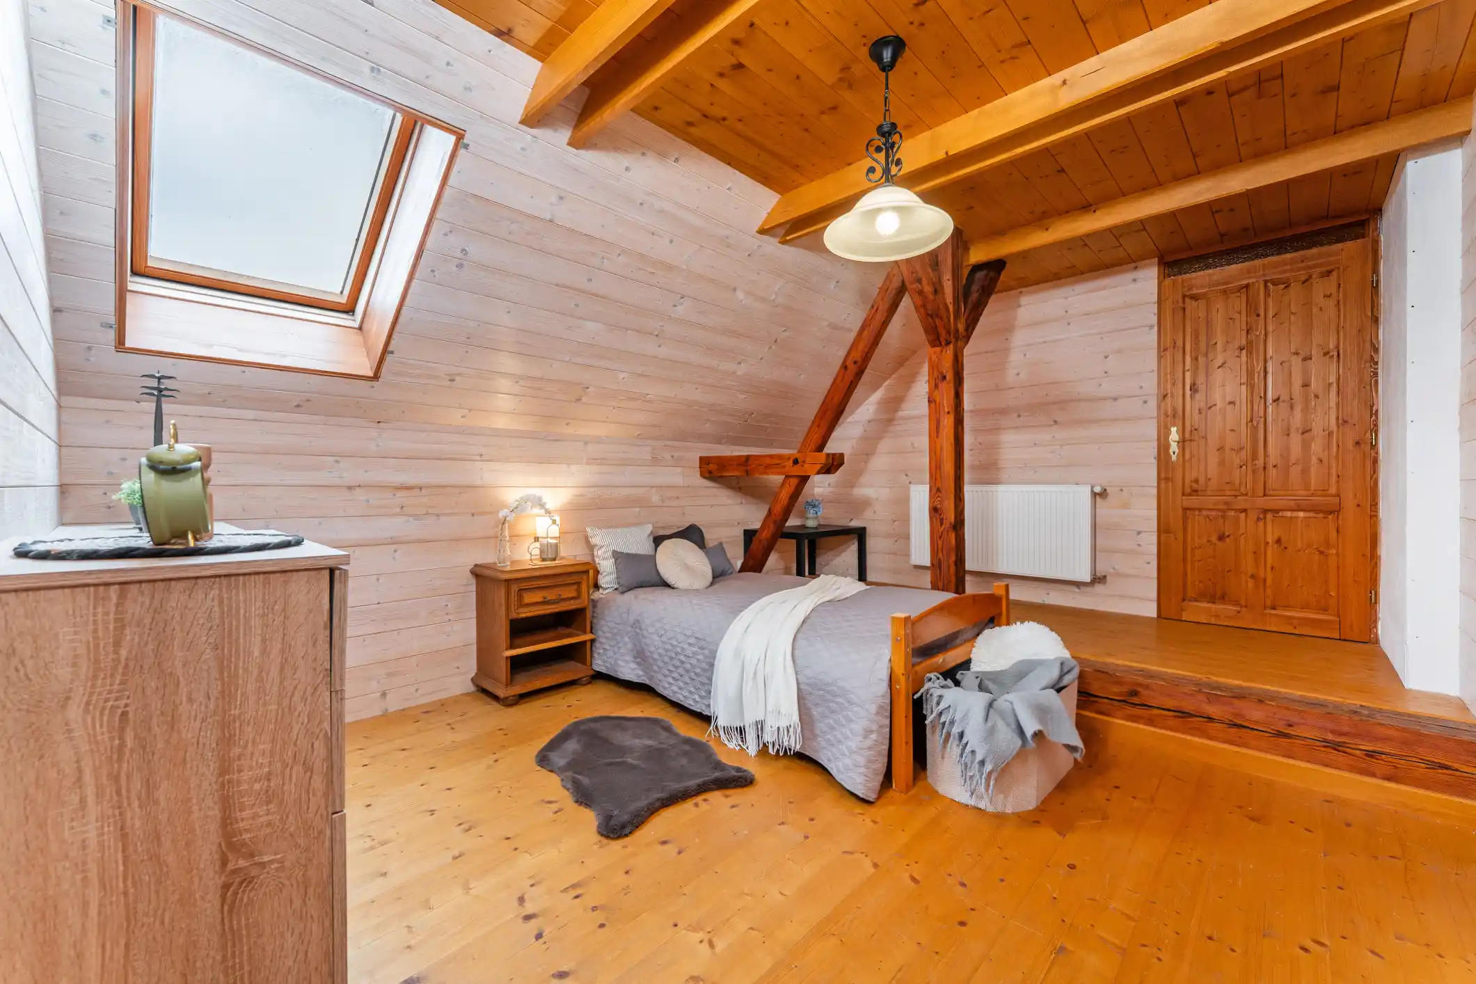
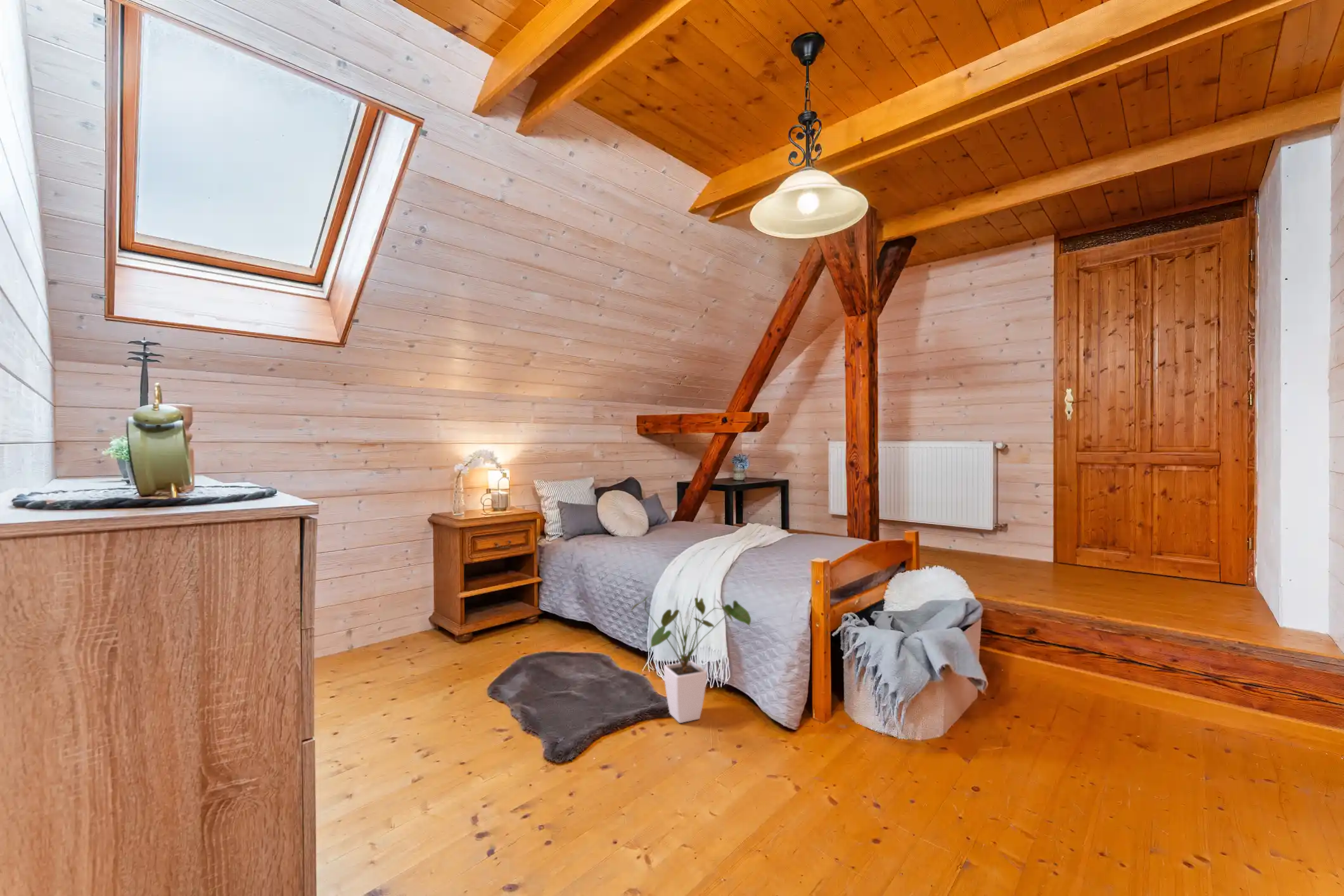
+ house plant (689, 658)
